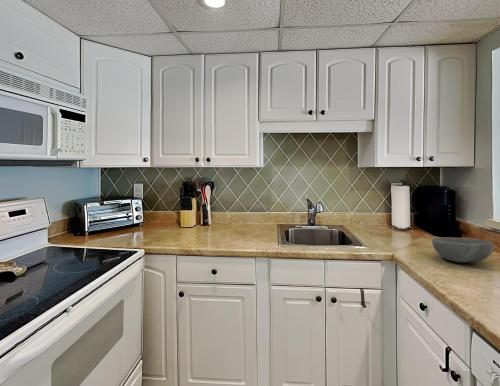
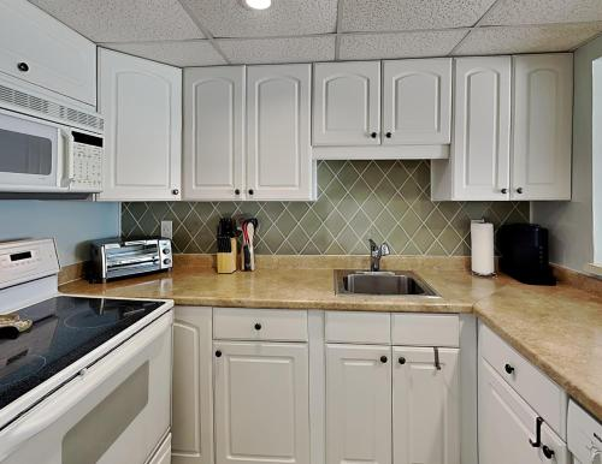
- bowl (461, 250)
